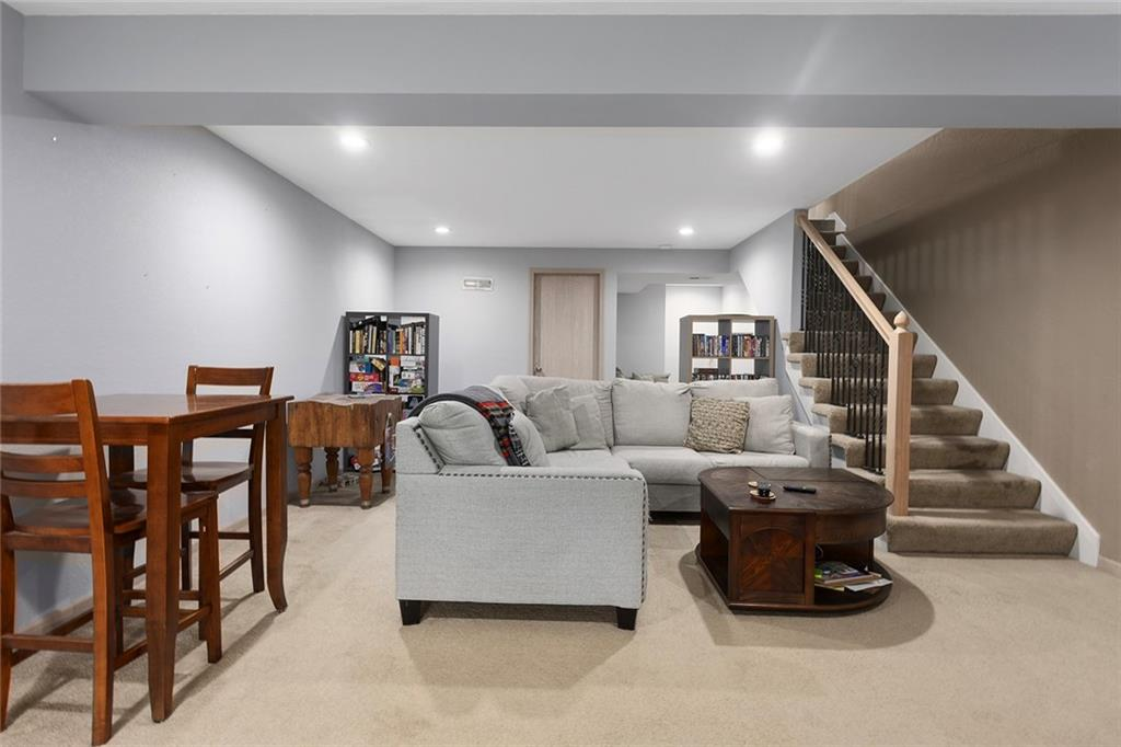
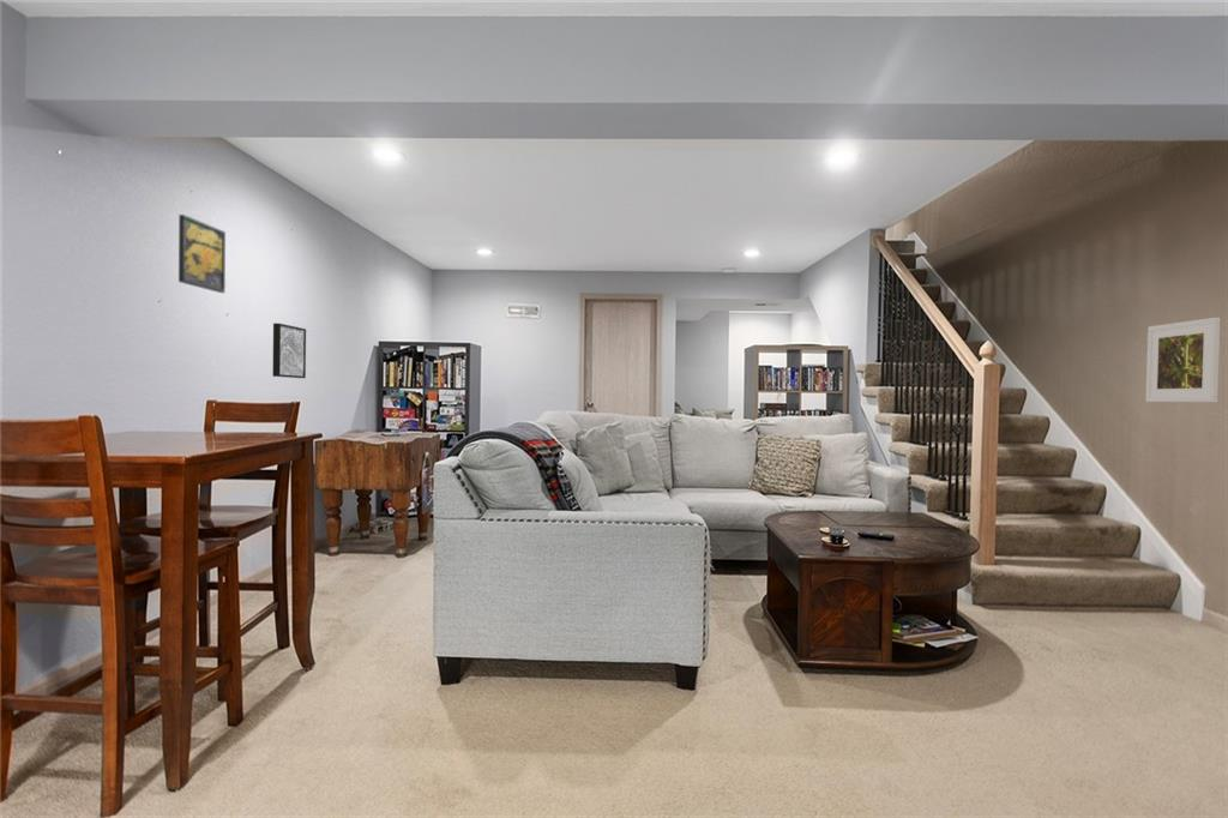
+ wall art (289, 351)
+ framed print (203, 255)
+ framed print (1180, 361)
